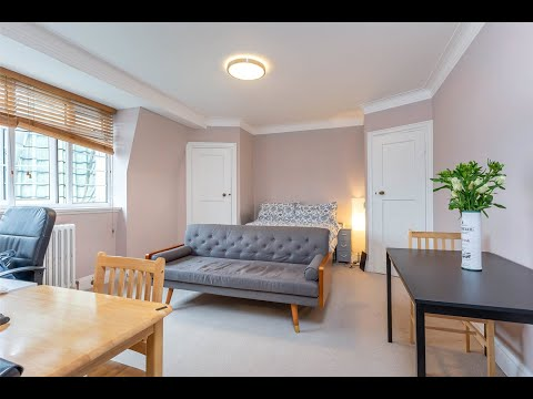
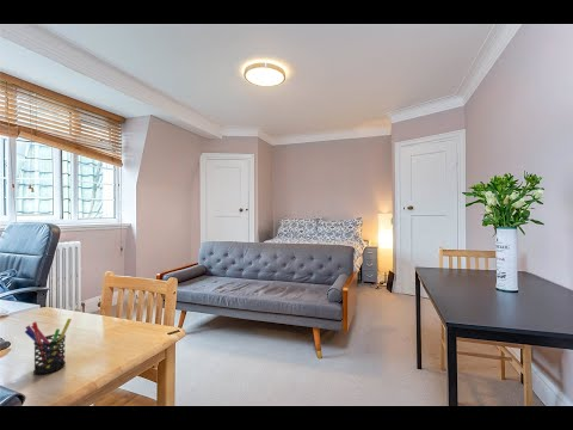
+ pen holder (49, 344)
